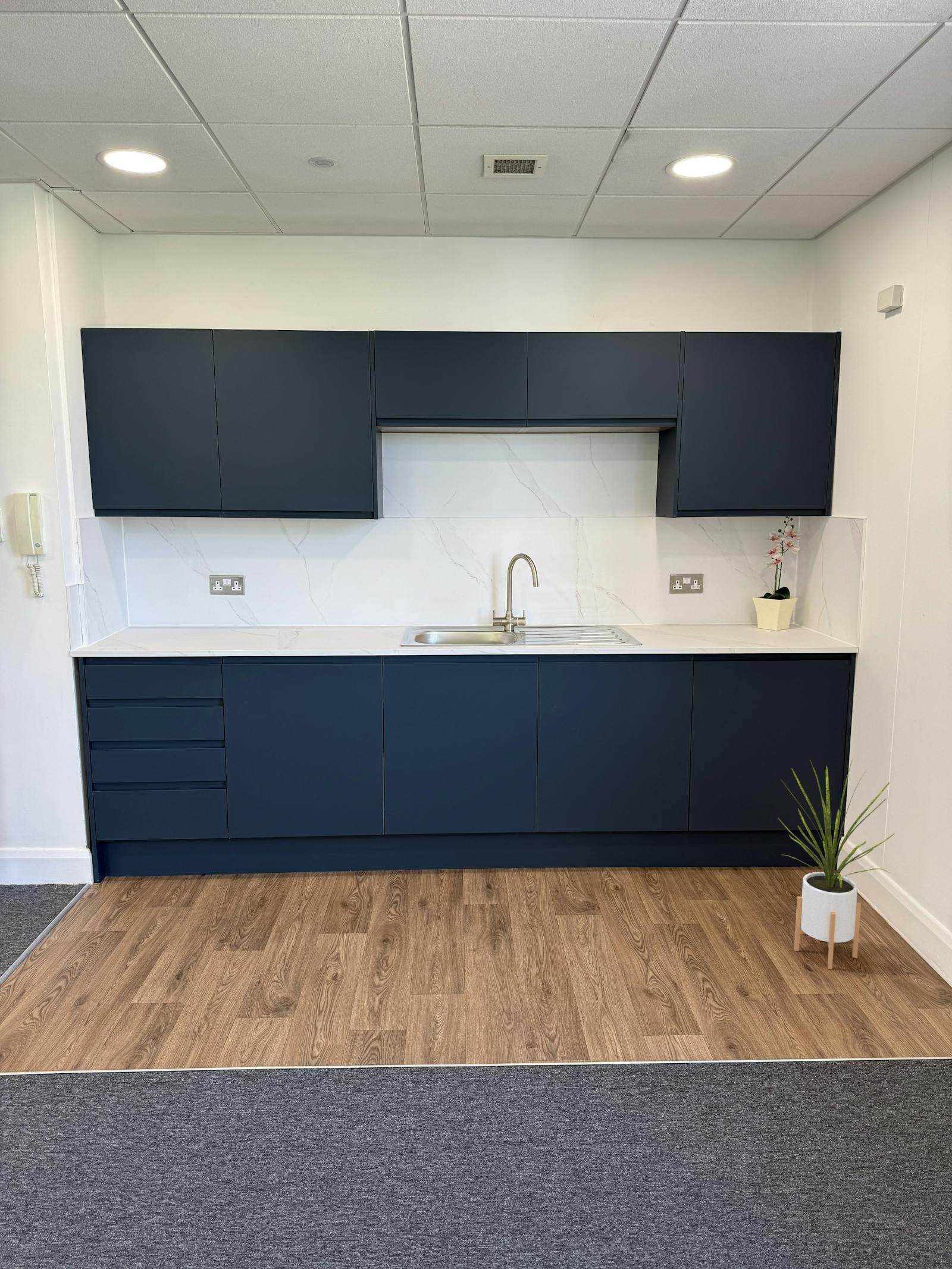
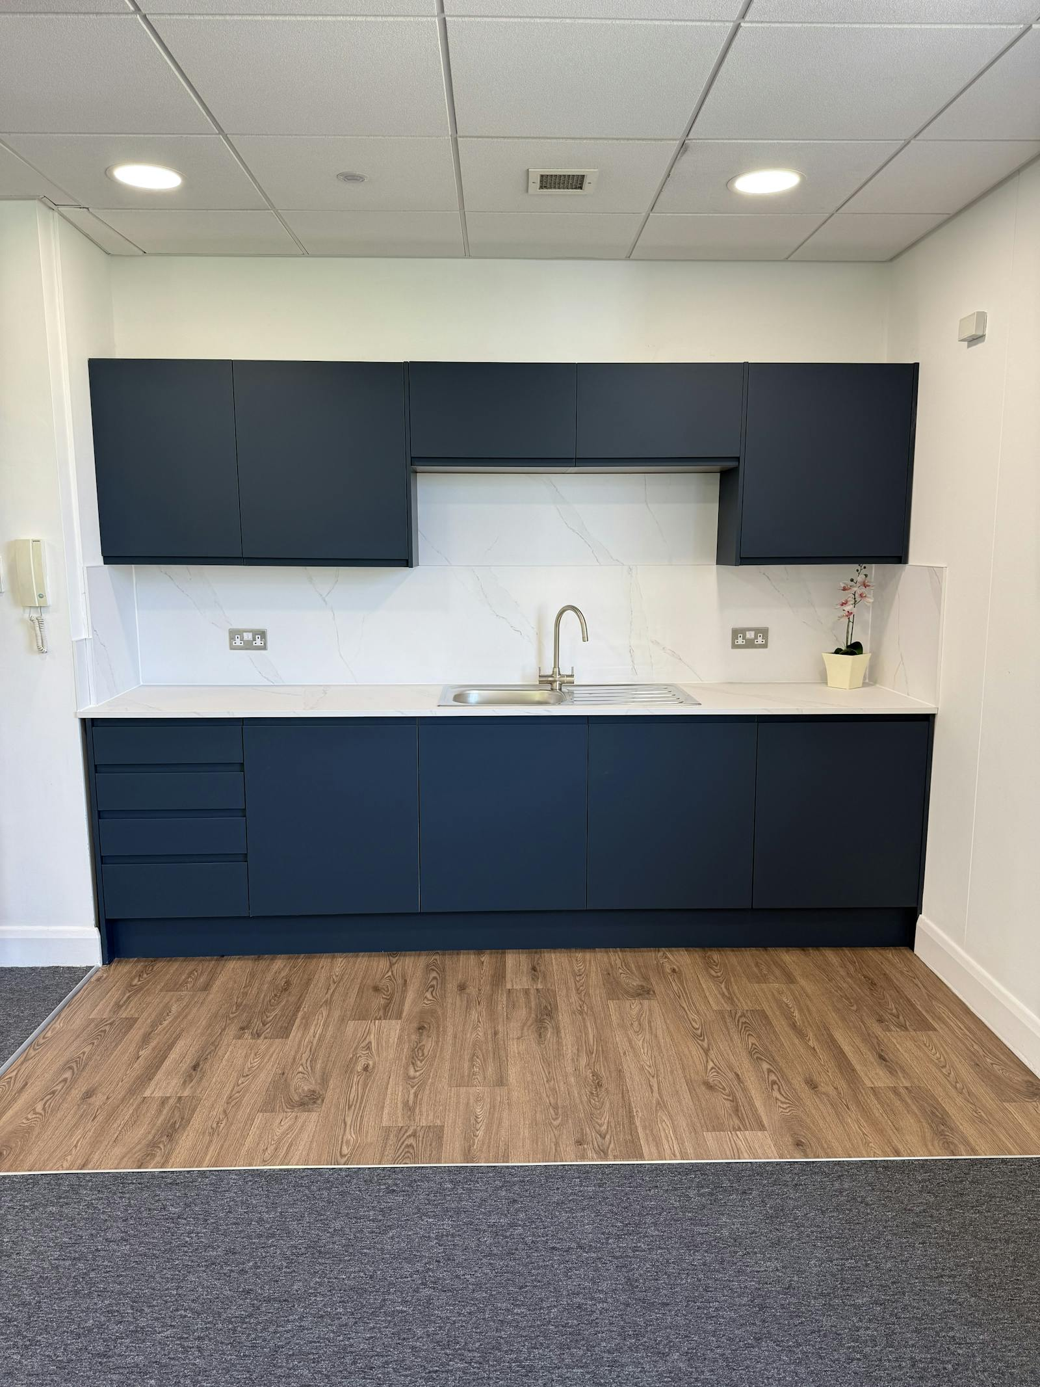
- house plant (832, 859)
